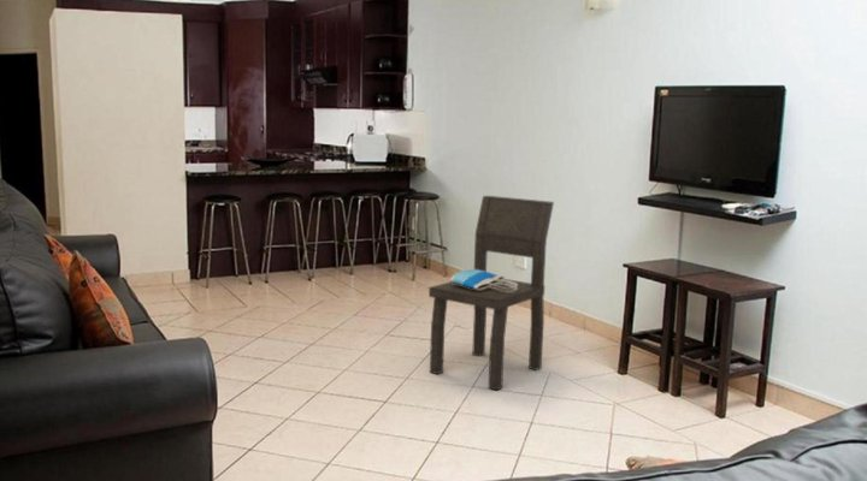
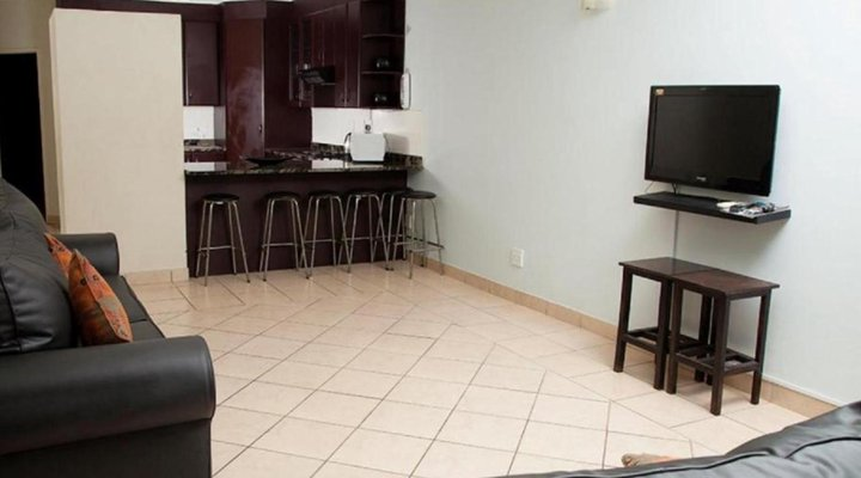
- tote bag (486, 280)
- dining chair (490, 287)
